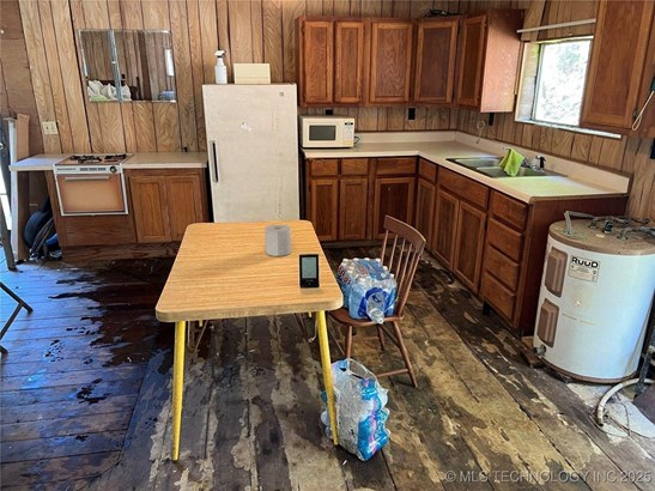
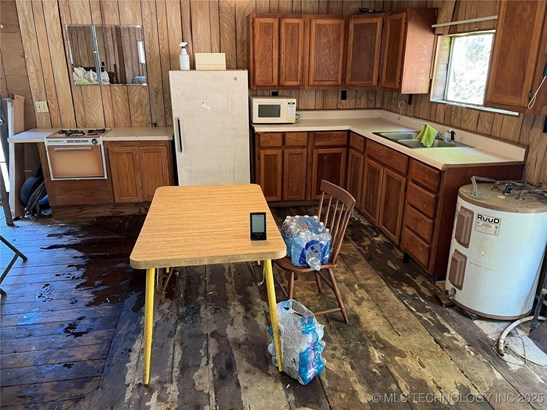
- paper towel roll (278, 240)
